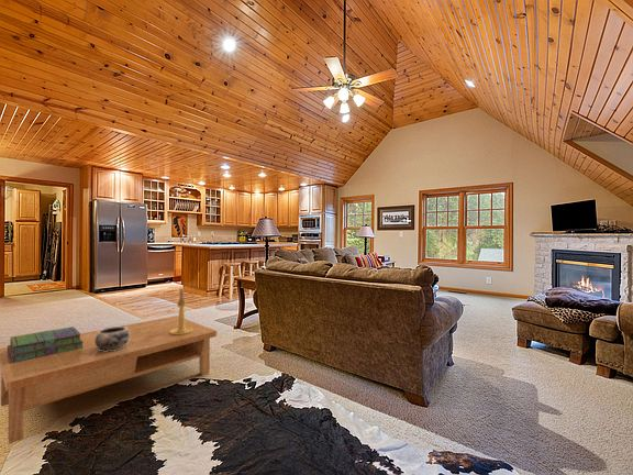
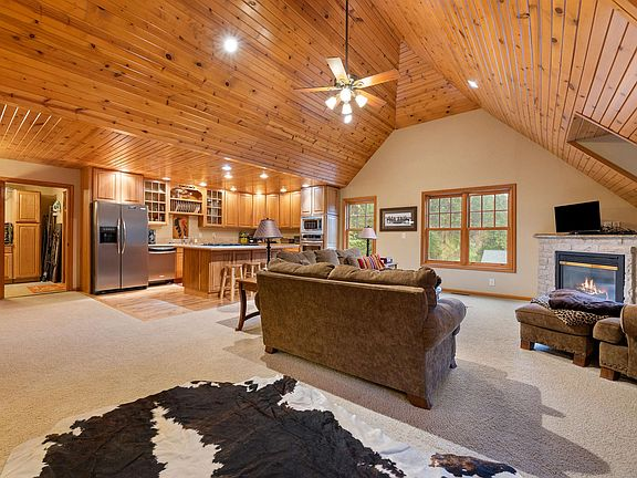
- candle holder (181, 309)
- stack of books (46, 342)
- coffee table (116, 363)
- decorative bowl (112, 338)
